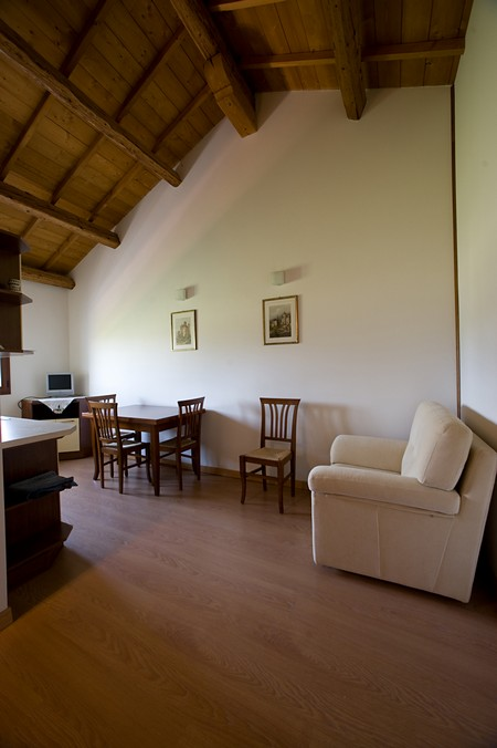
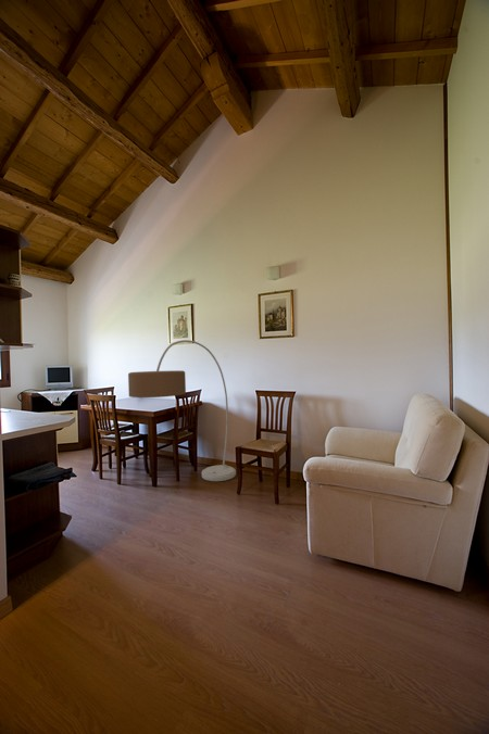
+ floor lamp (185, 393)
